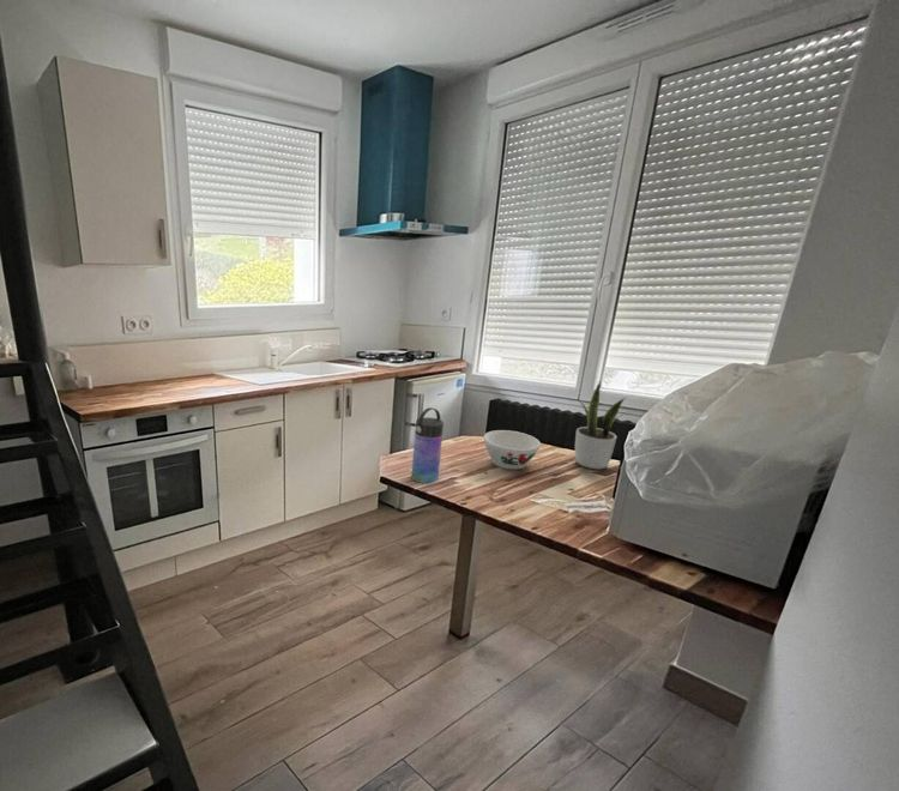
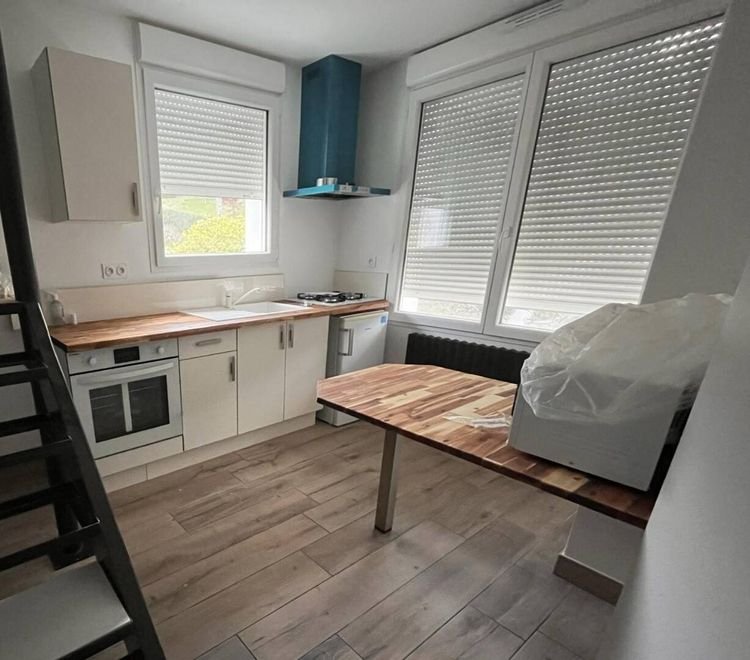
- bowl (509, 451)
- potted plant (596, 422)
- water bottle (427, 442)
